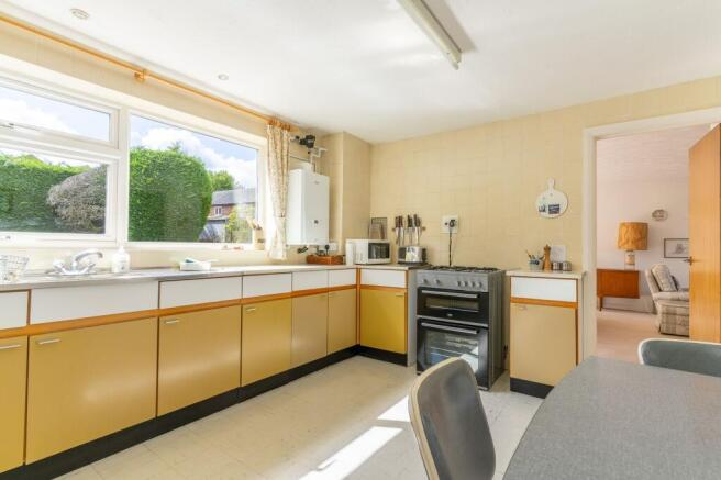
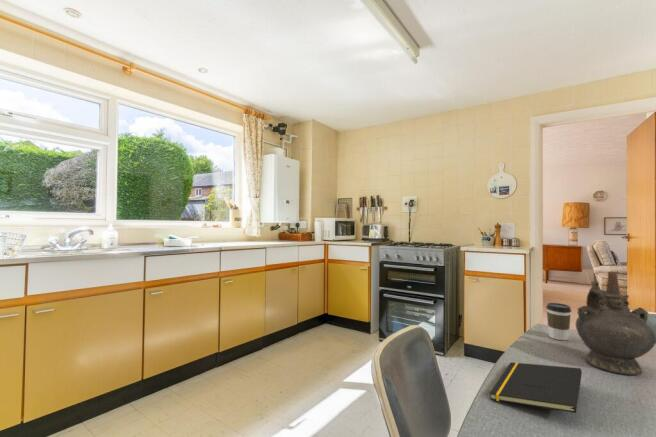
+ notepad (537, 383)
+ ceremonial vessel (610, 317)
+ coffee cup (558, 321)
